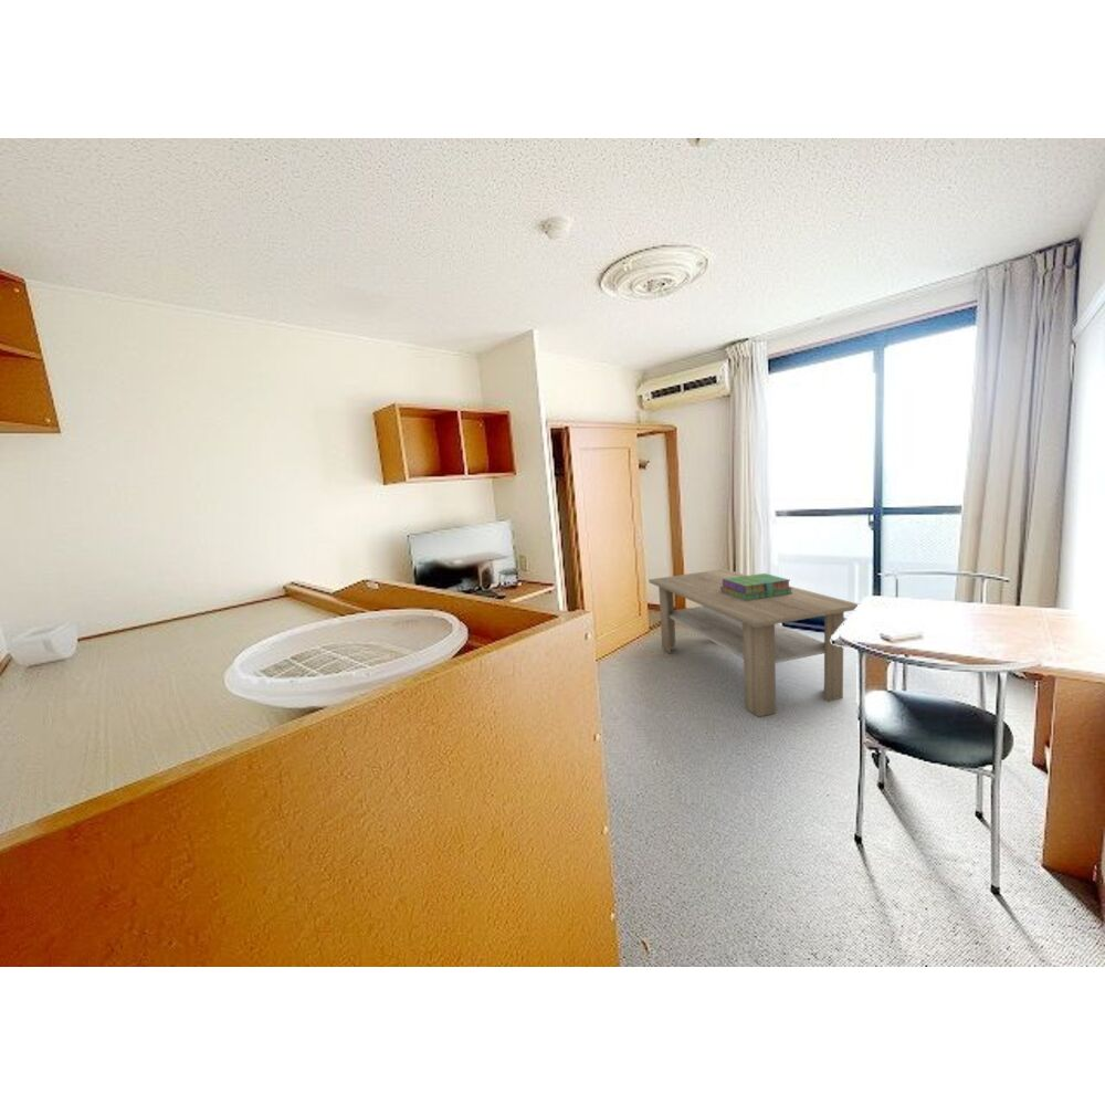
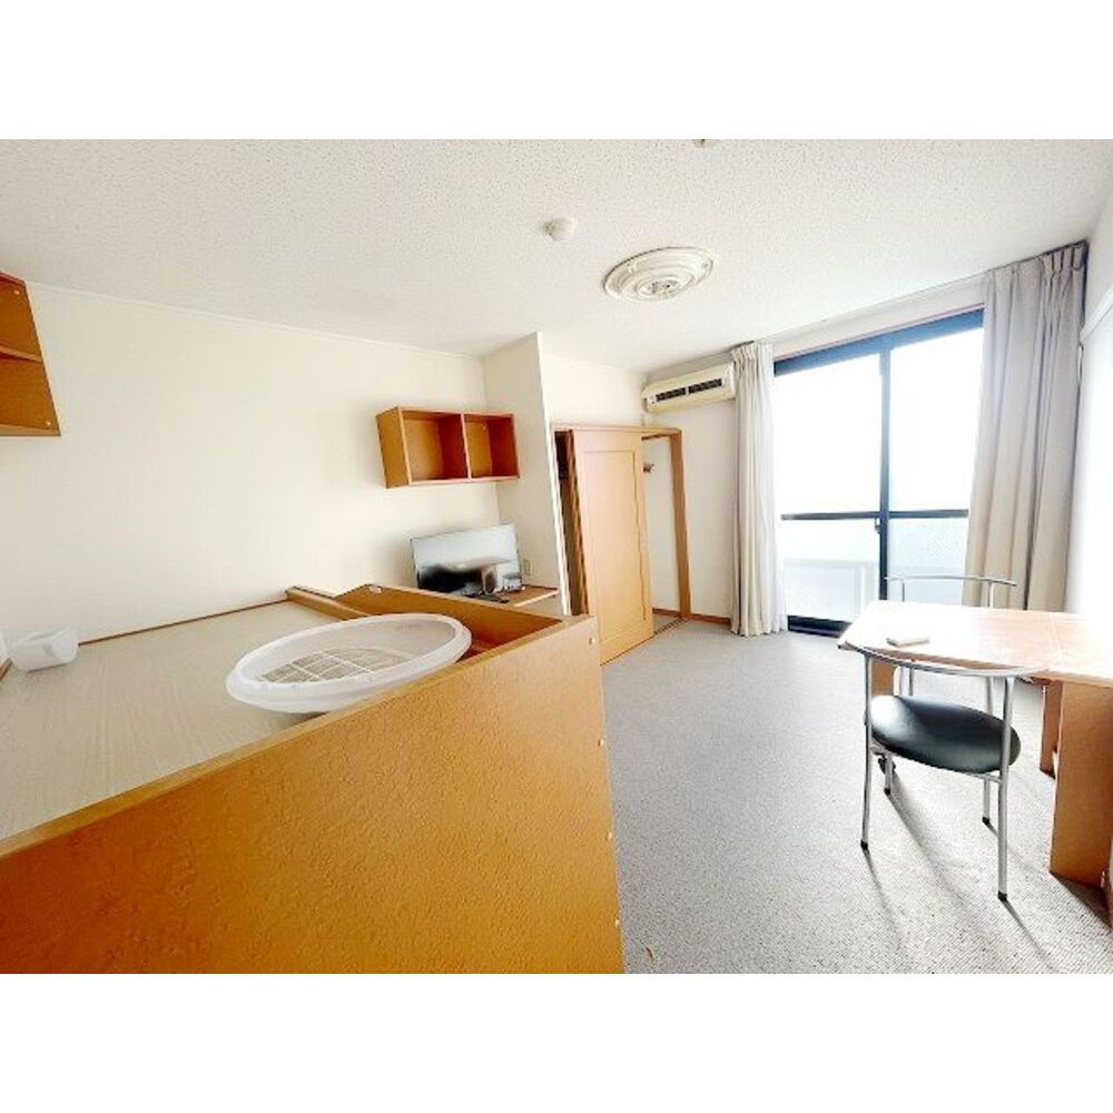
- stack of books (755, 585)
- coffee table (736, 630)
